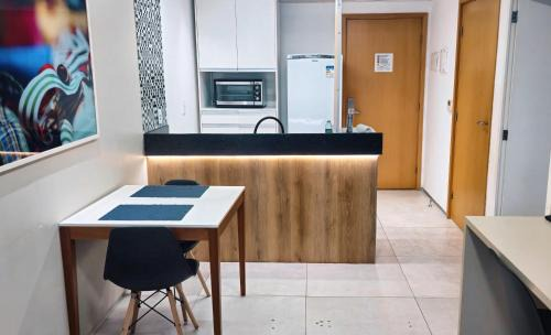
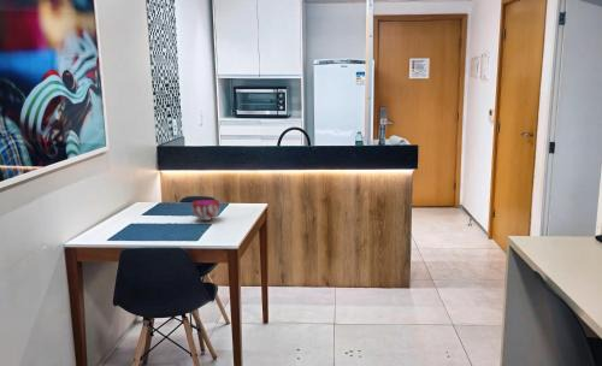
+ decorative bowl (206, 211)
